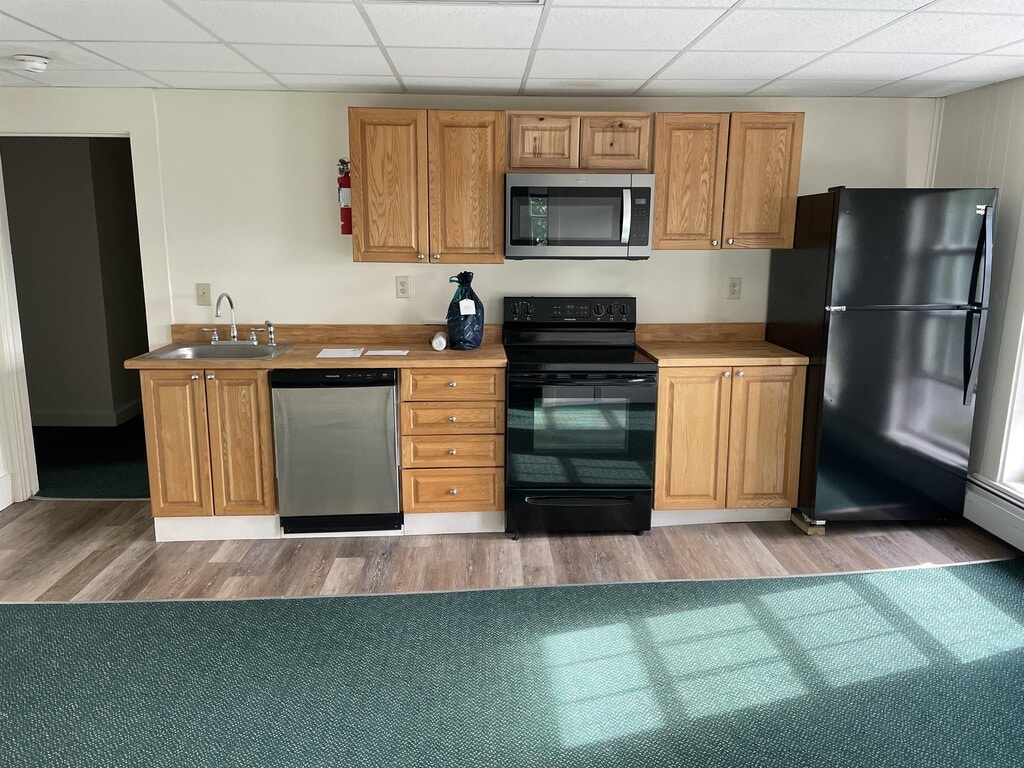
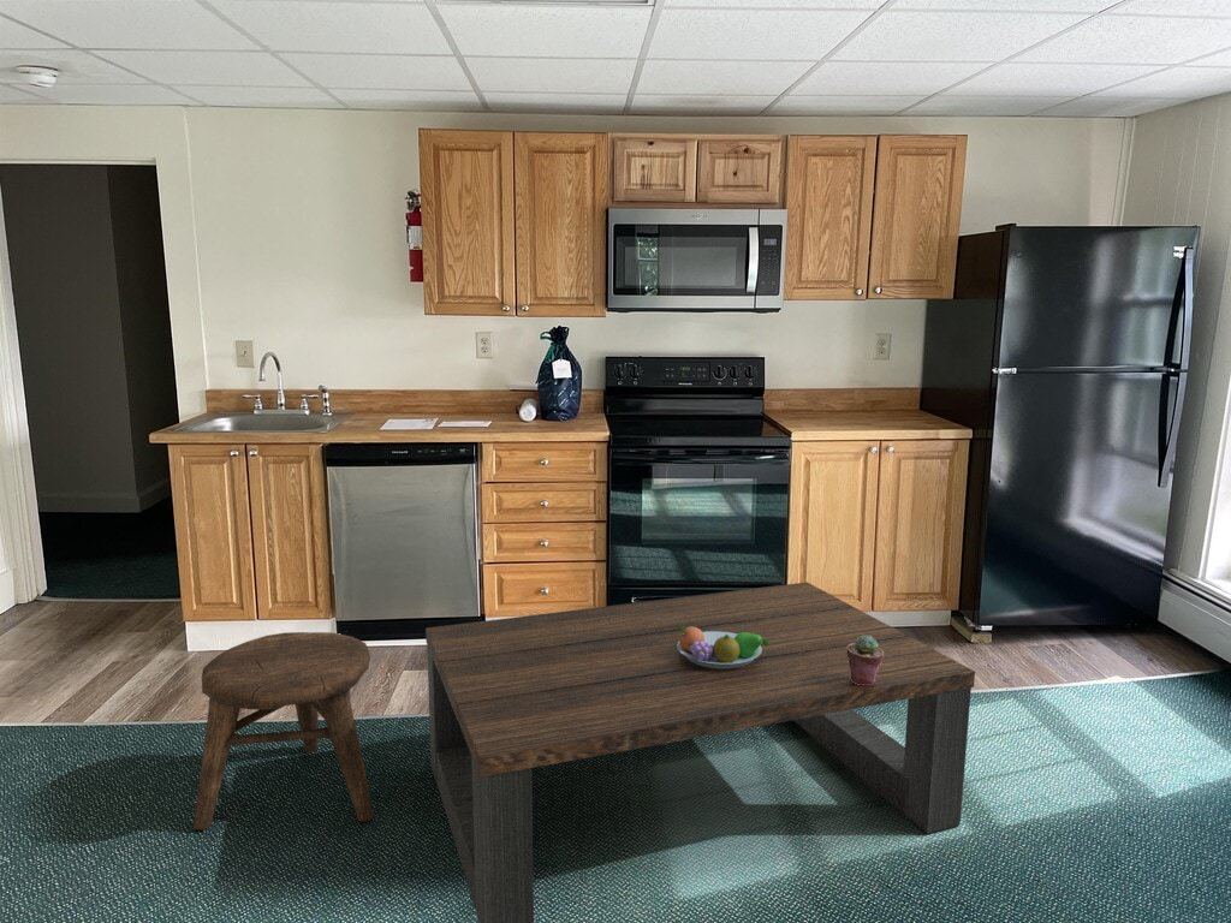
+ stool (283, 732)
+ potted succulent (864, 657)
+ coffee table (682, 722)
+ fruit bowl (721, 639)
